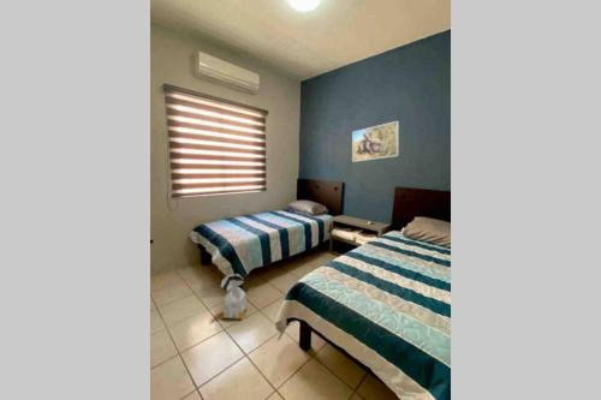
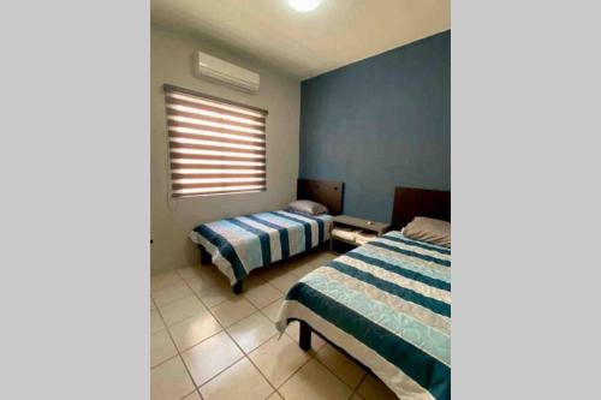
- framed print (374, 143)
- bag (234, 293)
